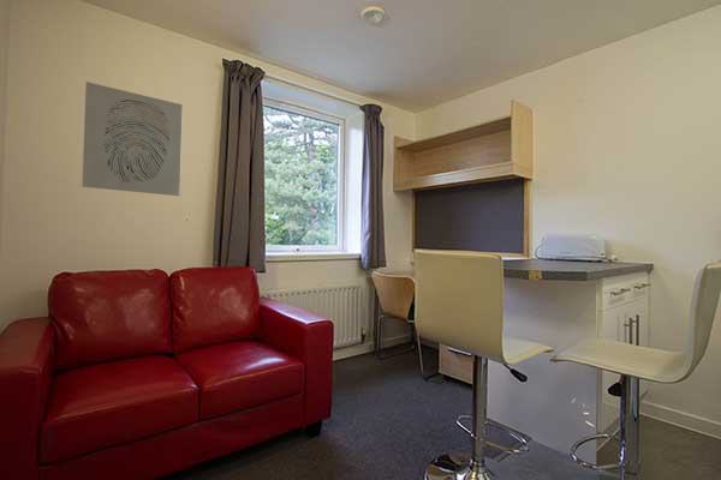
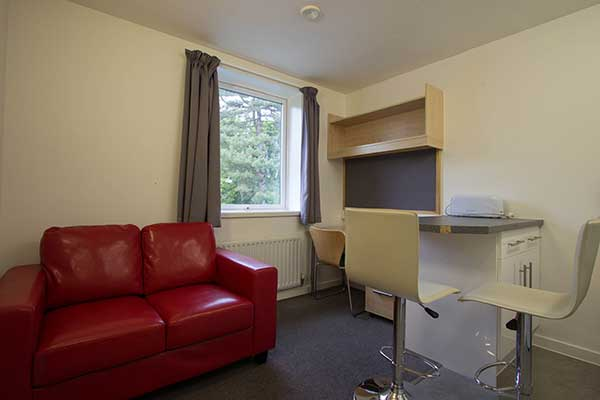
- wall art (136, 143)
